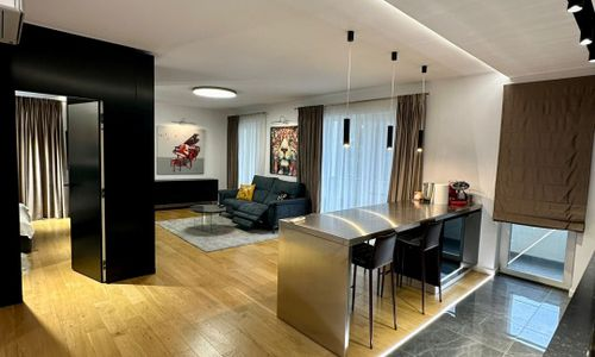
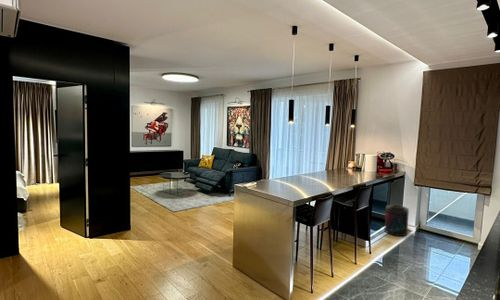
+ supplement container (396, 219)
